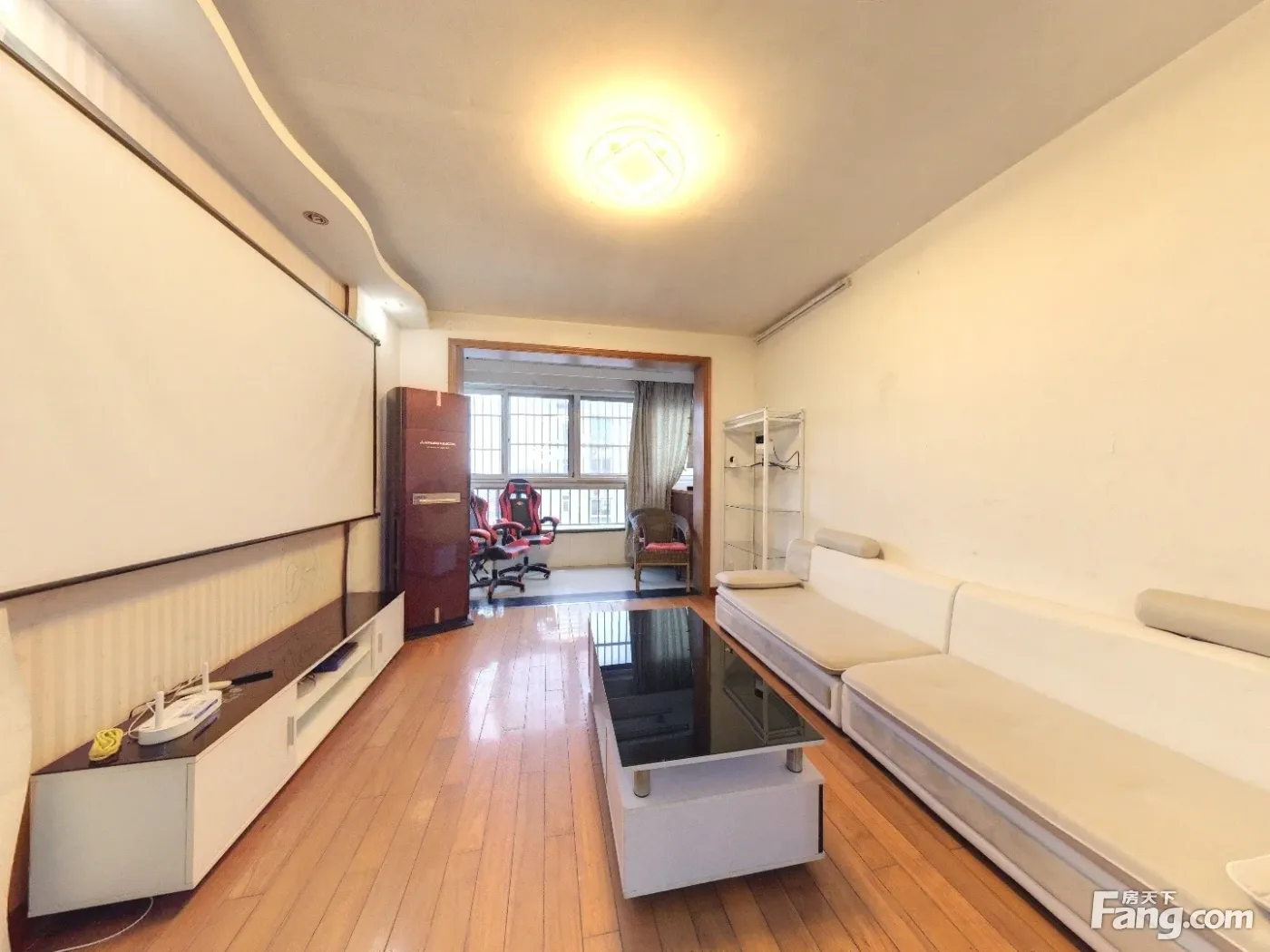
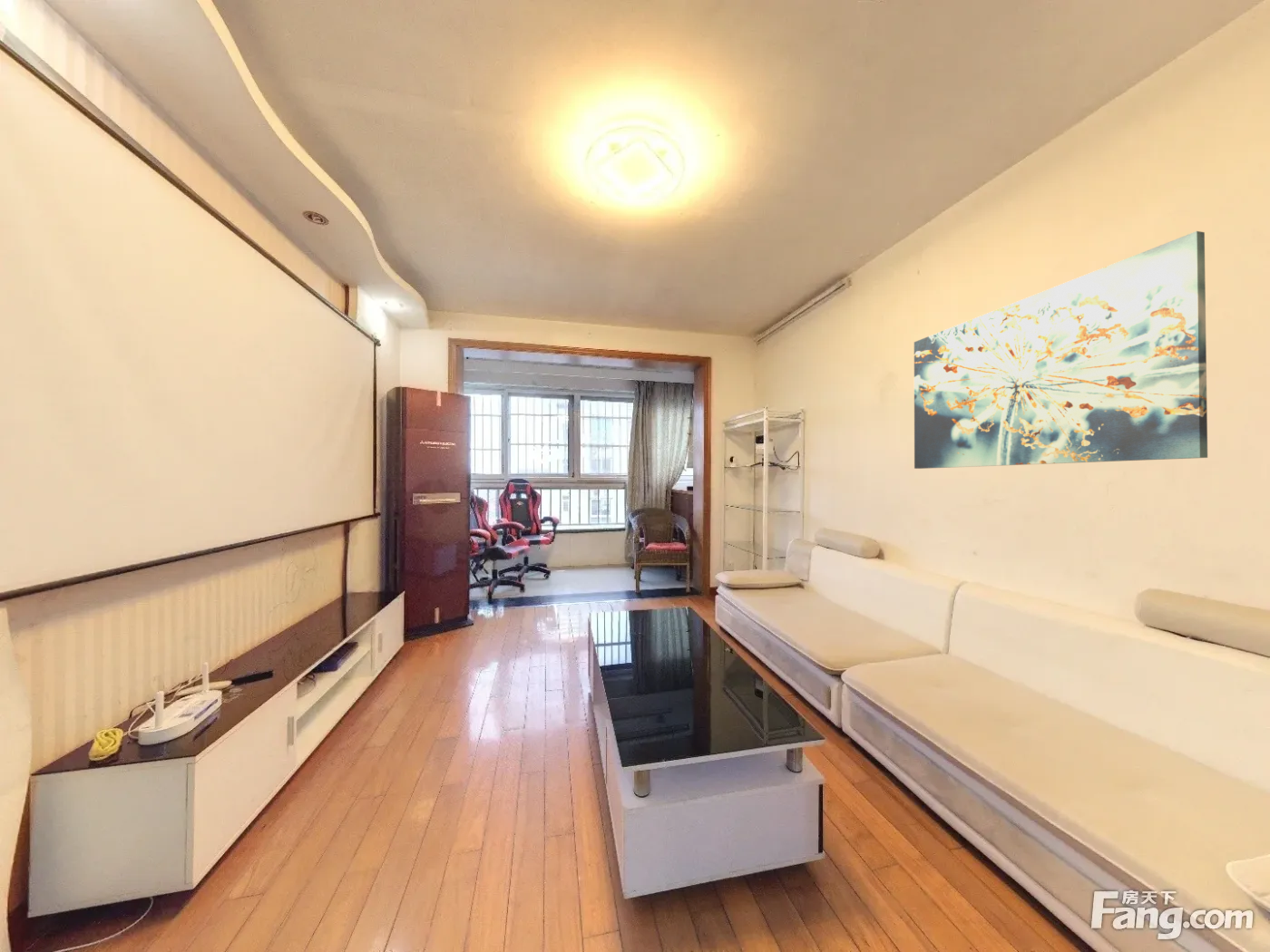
+ wall art (1019, 383)
